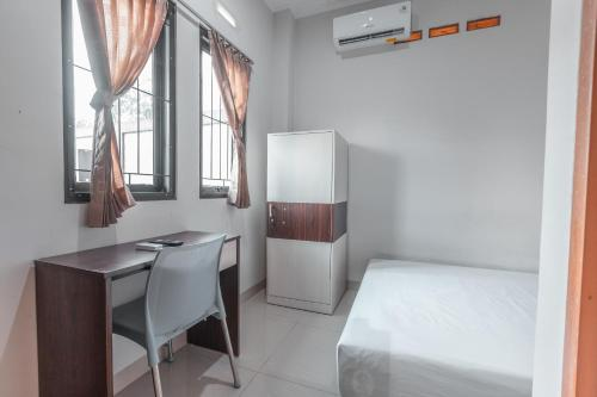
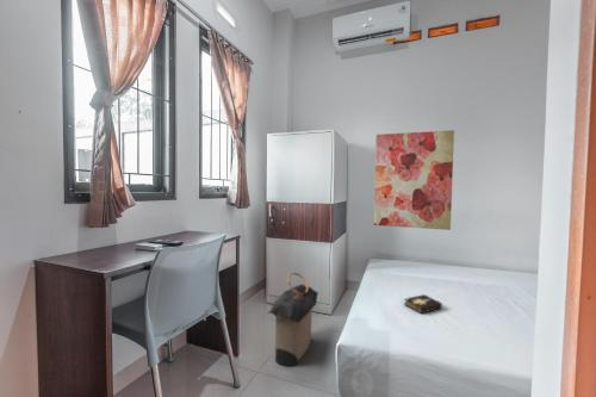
+ wall art (411, 180)
+ laundry hamper (296, 314)
+ hardback book (422, 303)
